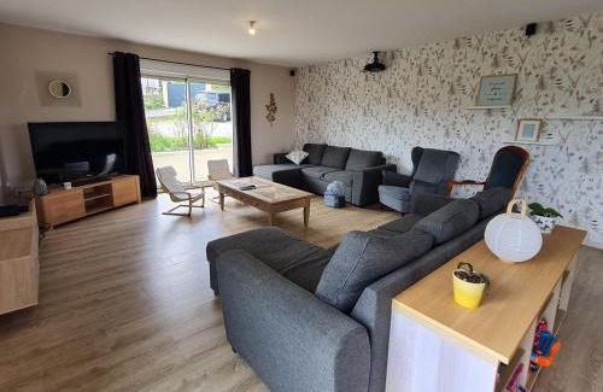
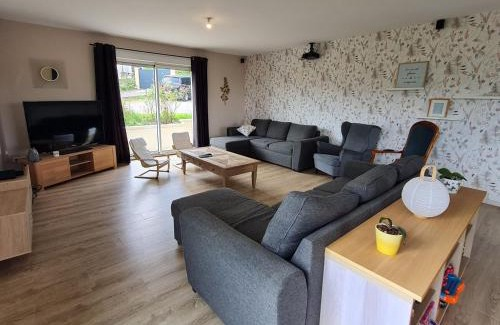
- backpack (334, 193)
